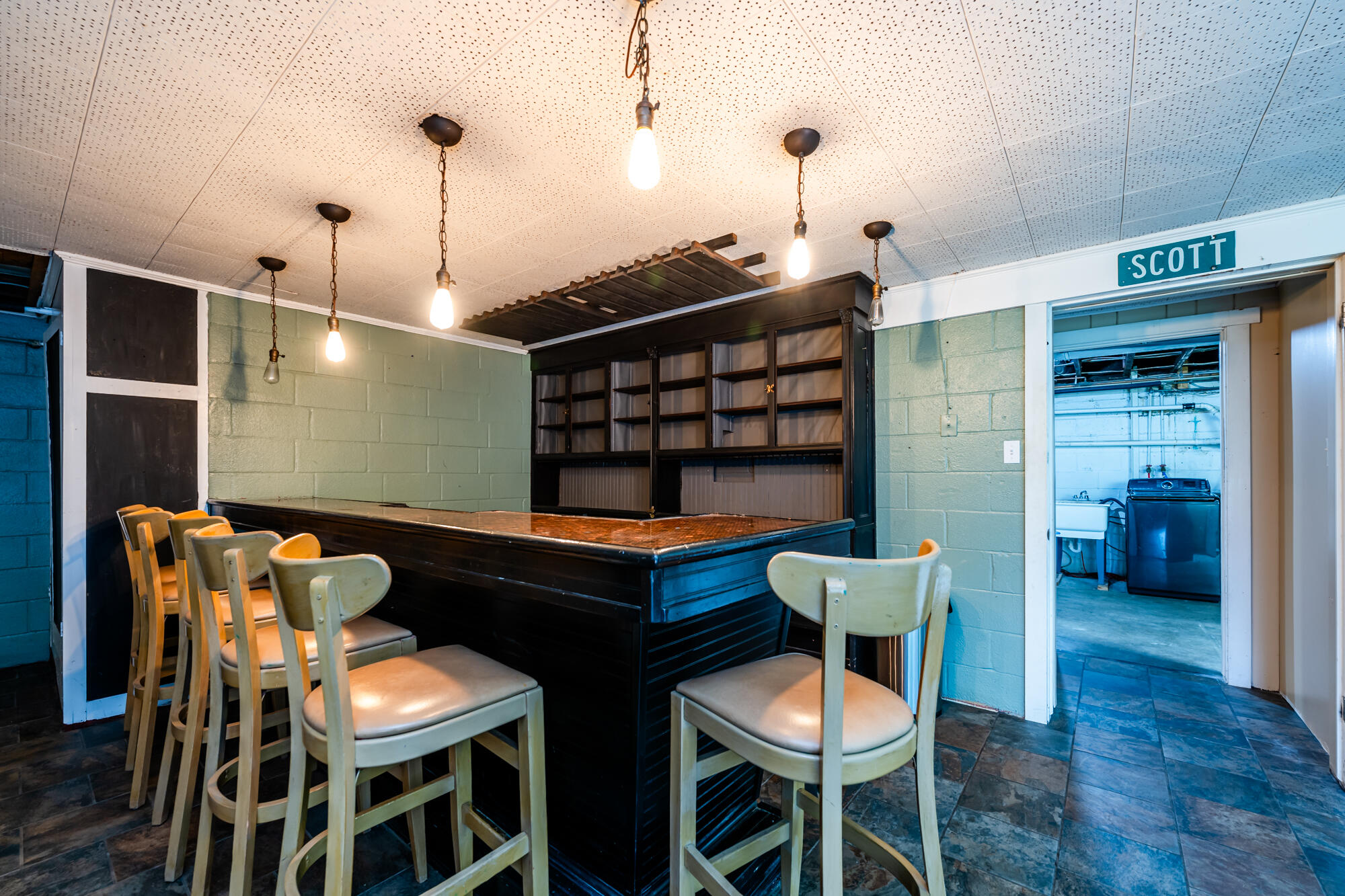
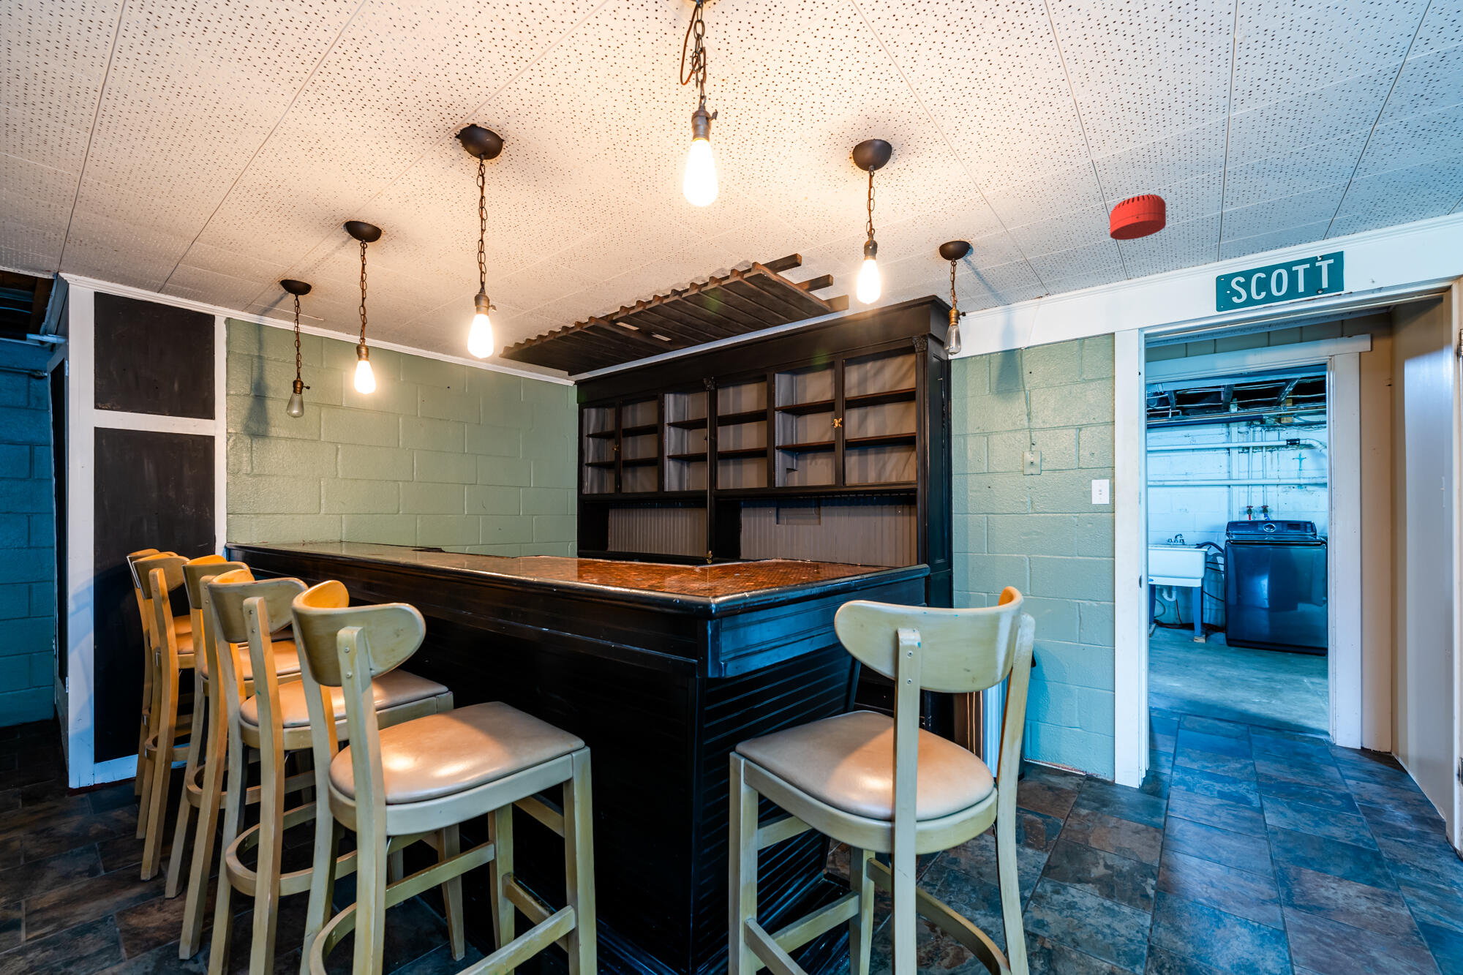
+ smoke detector (1137, 217)
